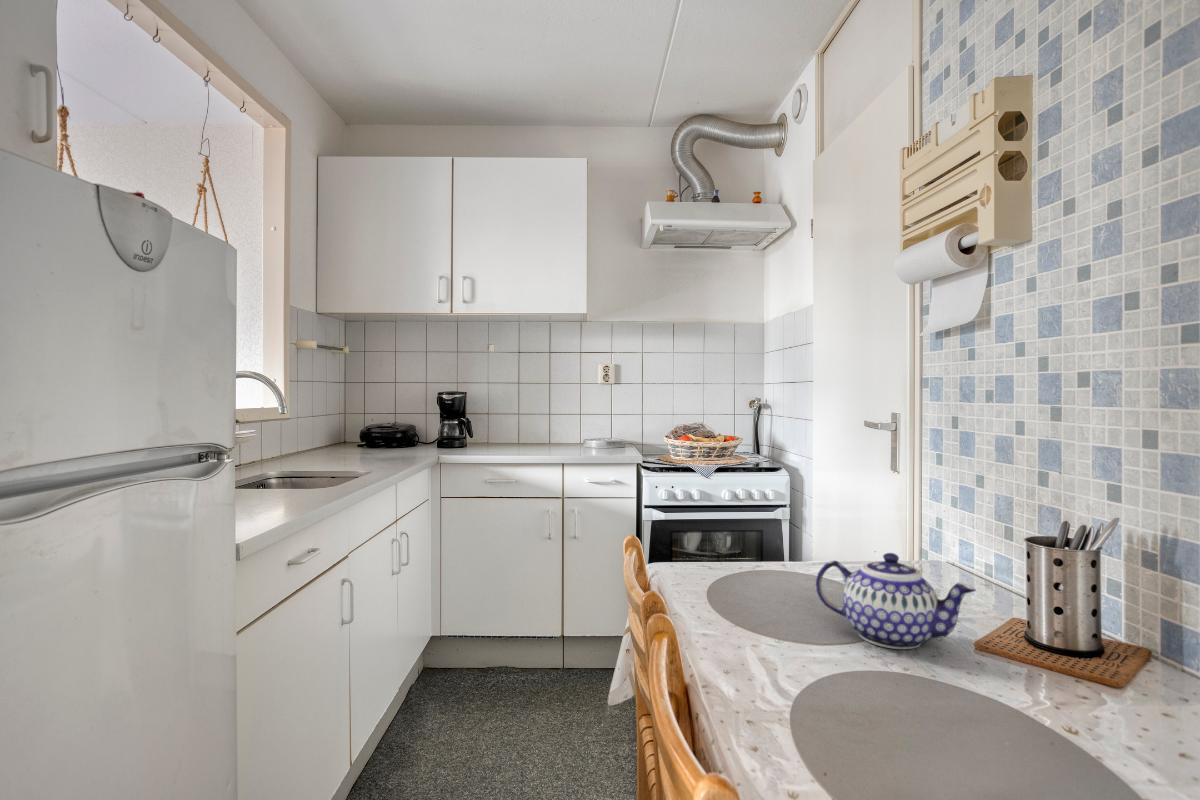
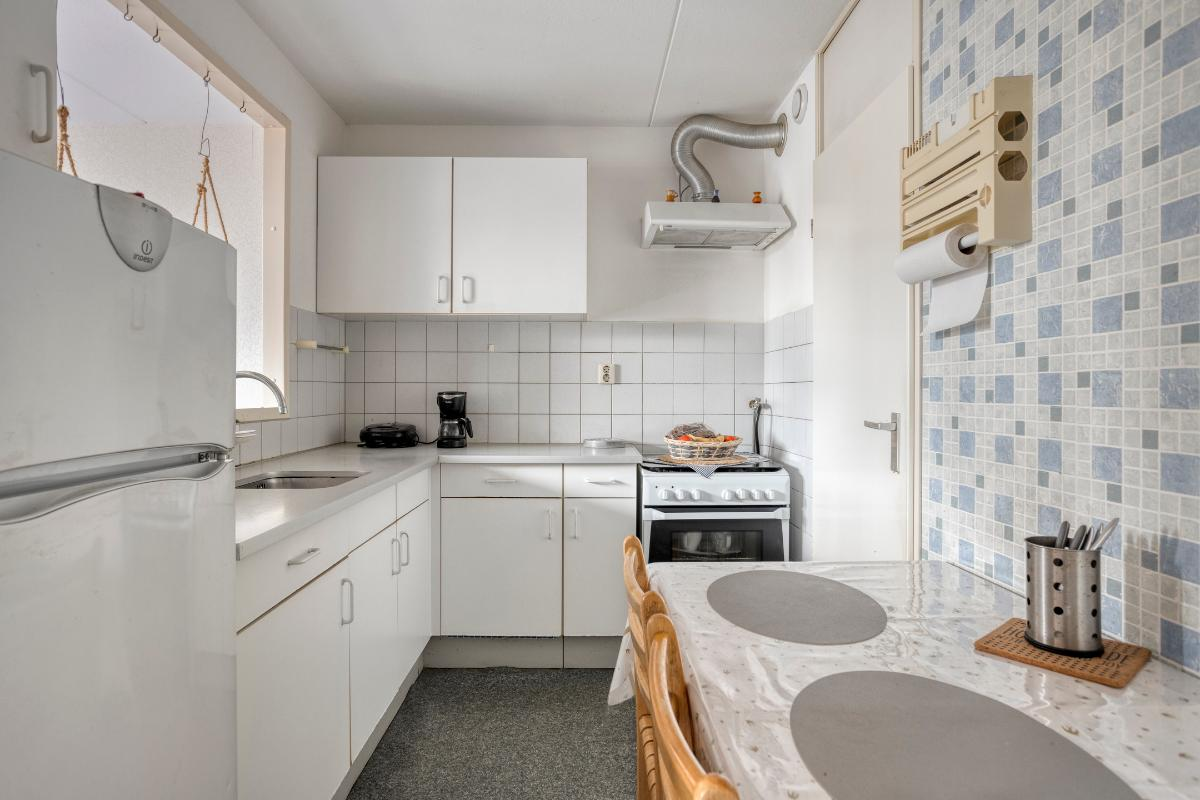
- teapot (890, 595)
